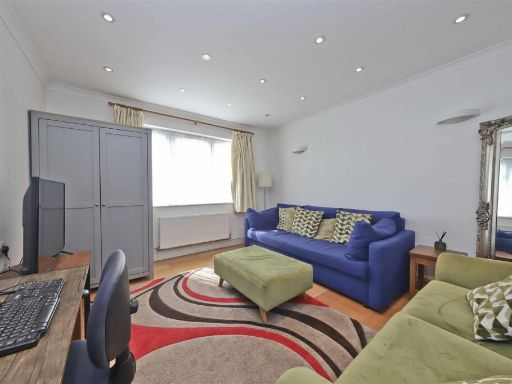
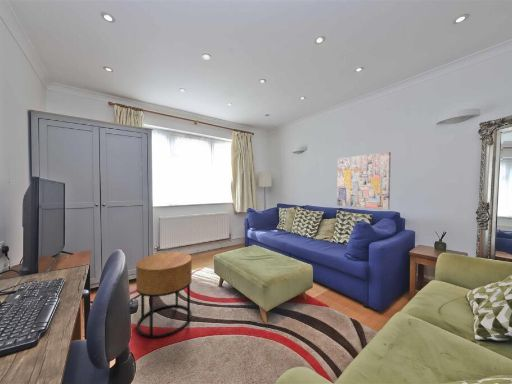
+ side table (165, 290)
+ wall art (361, 181)
